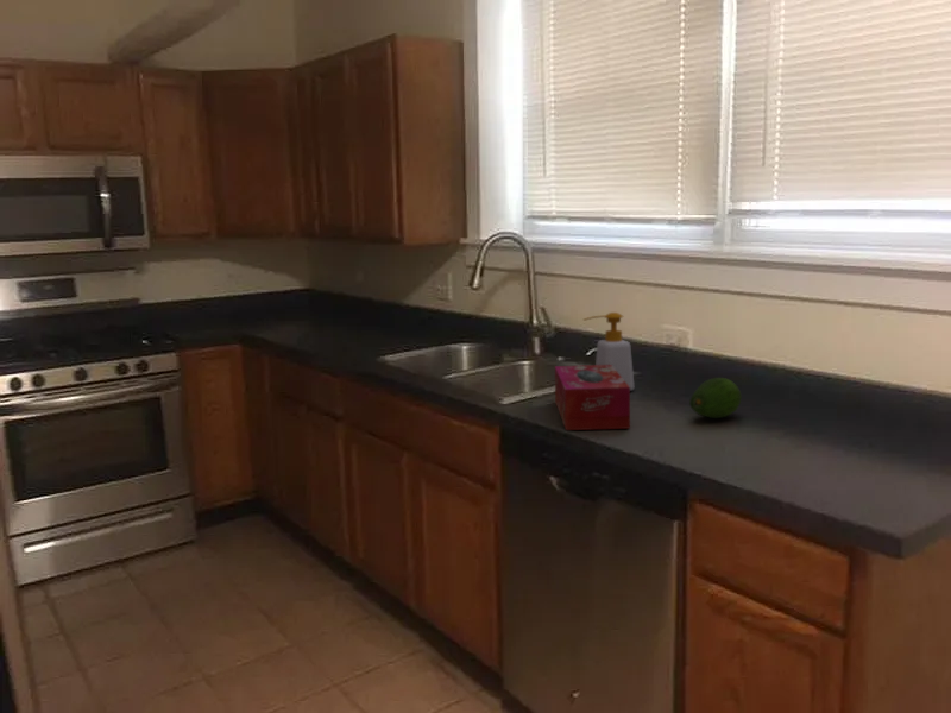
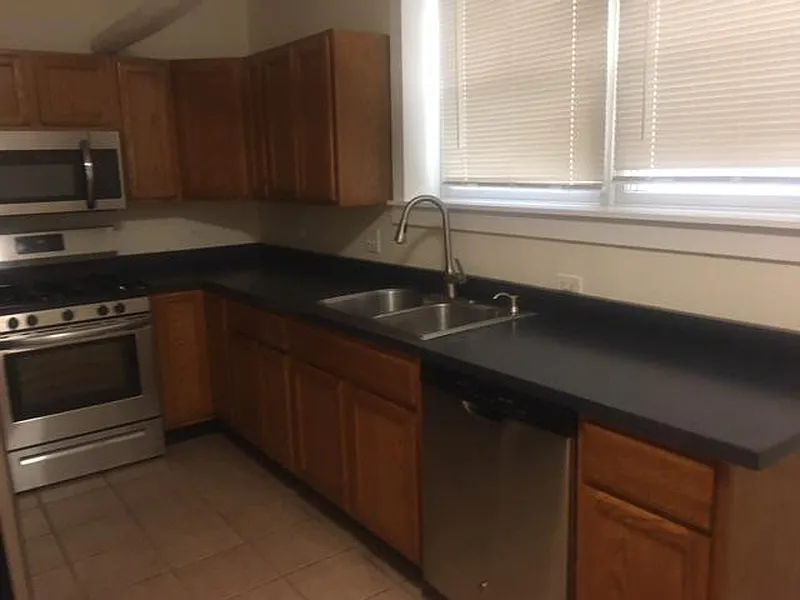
- tissue box (590, 395)
- soap bottle (606, 351)
- fruit (713, 398)
